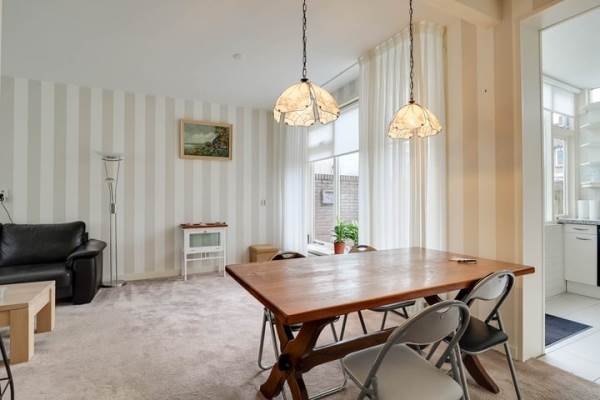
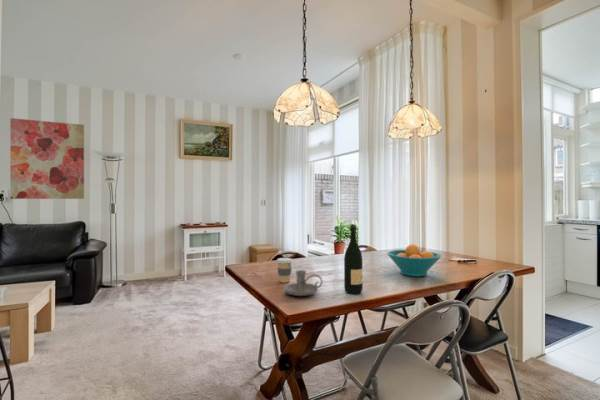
+ wine bottle (353, 257)
+ candle holder (304, 282)
+ wall art (48, 160)
+ coffee cup (284, 270)
+ fruit bowl (413, 259)
